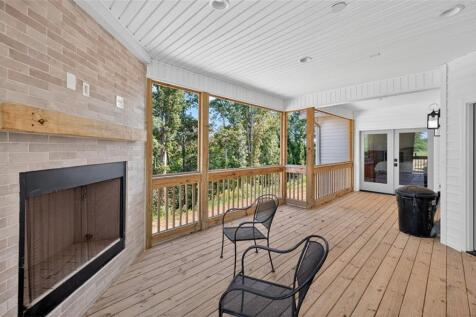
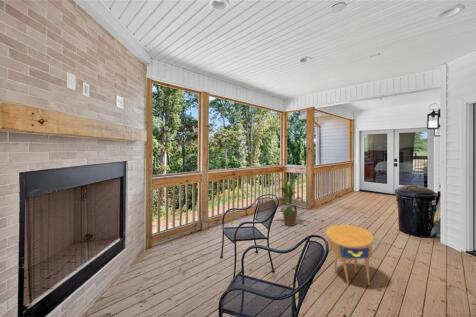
+ house plant (286, 199)
+ side table (348, 254)
